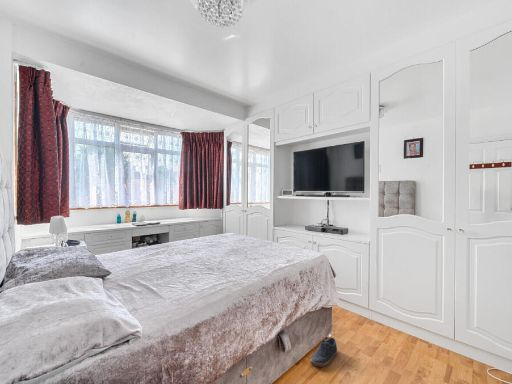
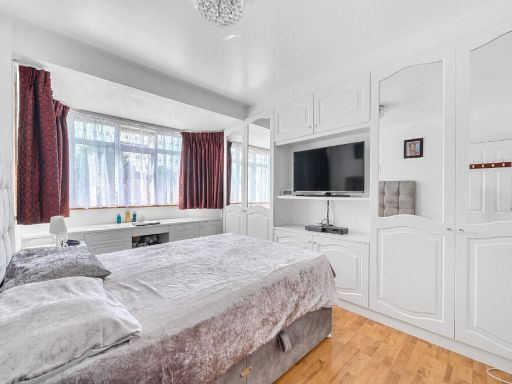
- shoe (324, 351)
